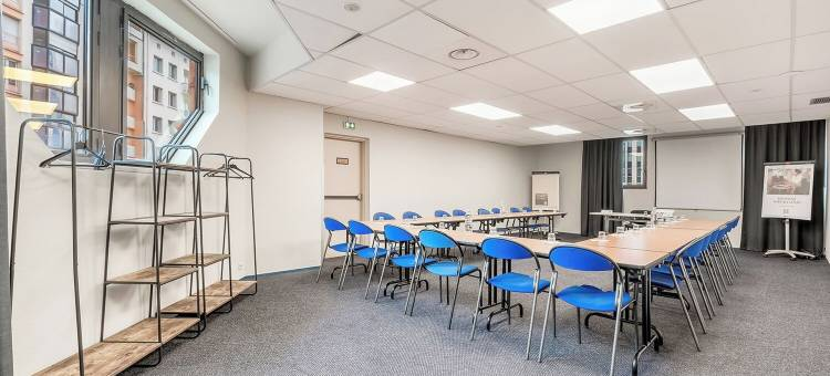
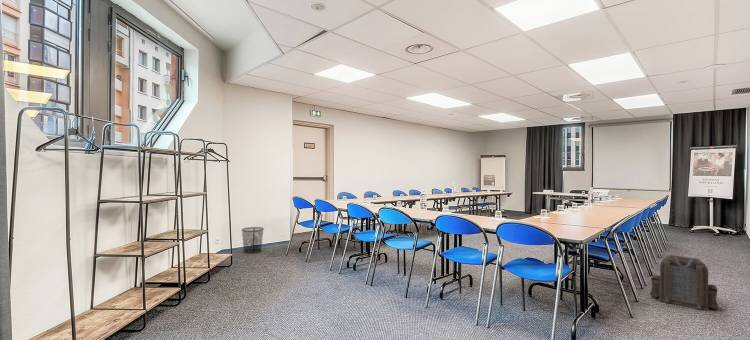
+ backpack (682, 279)
+ waste bin (252, 240)
